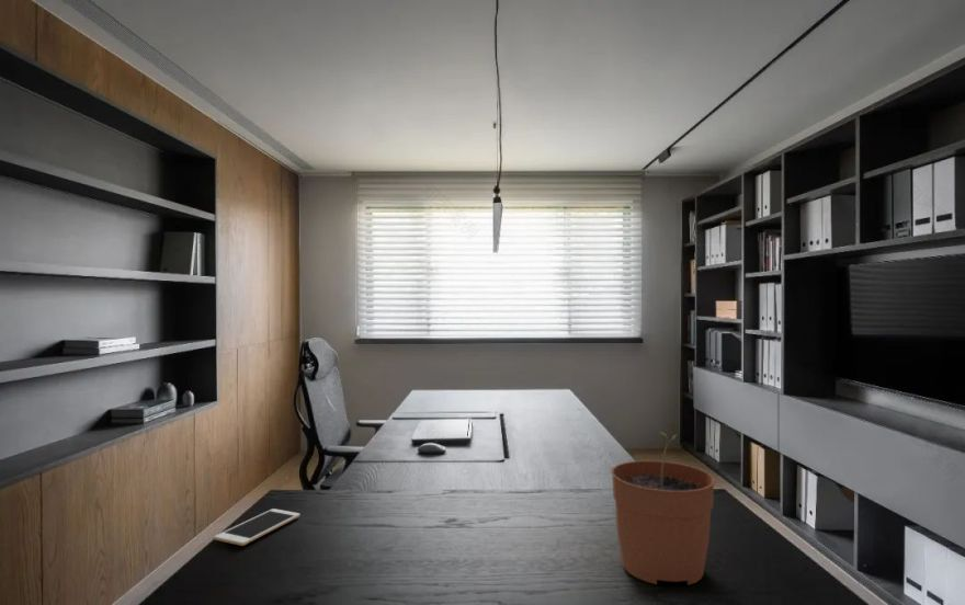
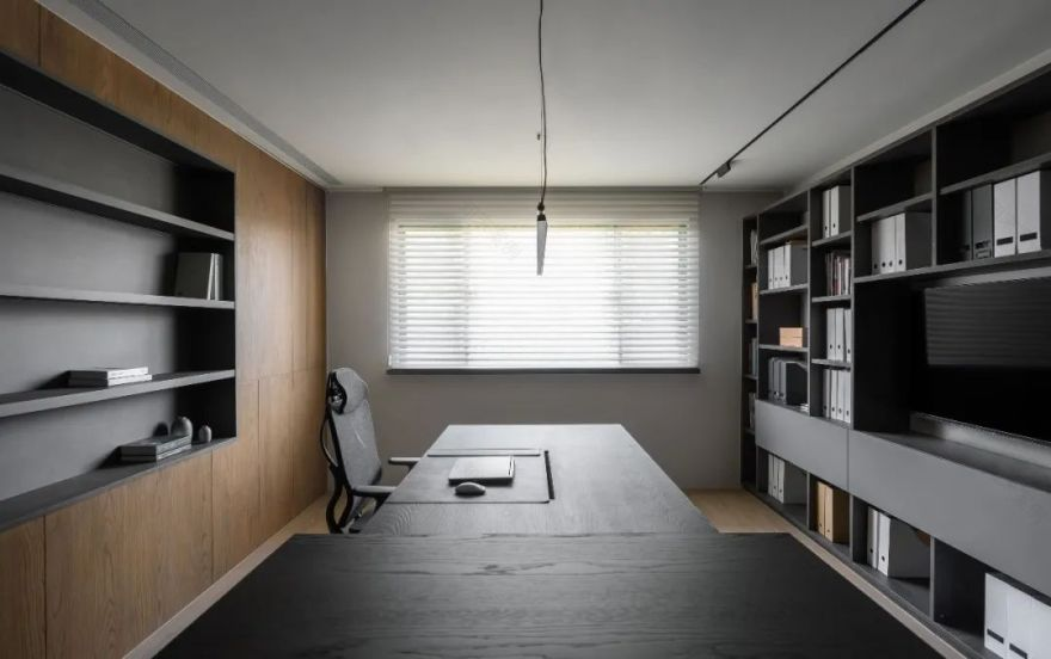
- cell phone (259, 525)
- plant pot (661, 496)
